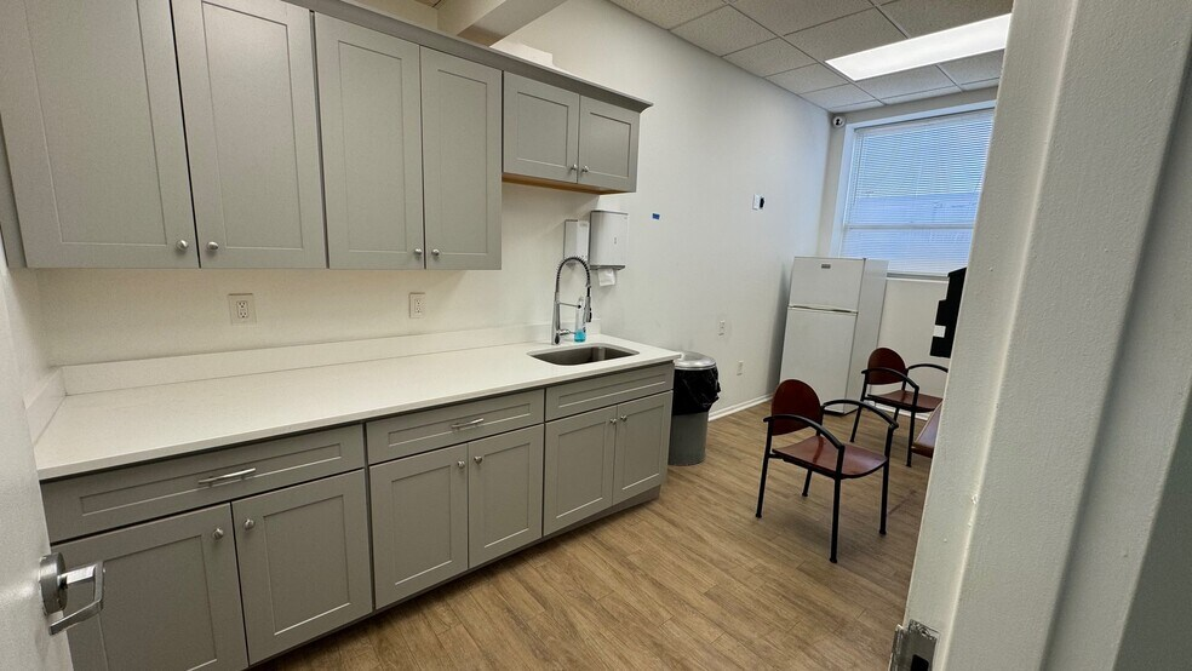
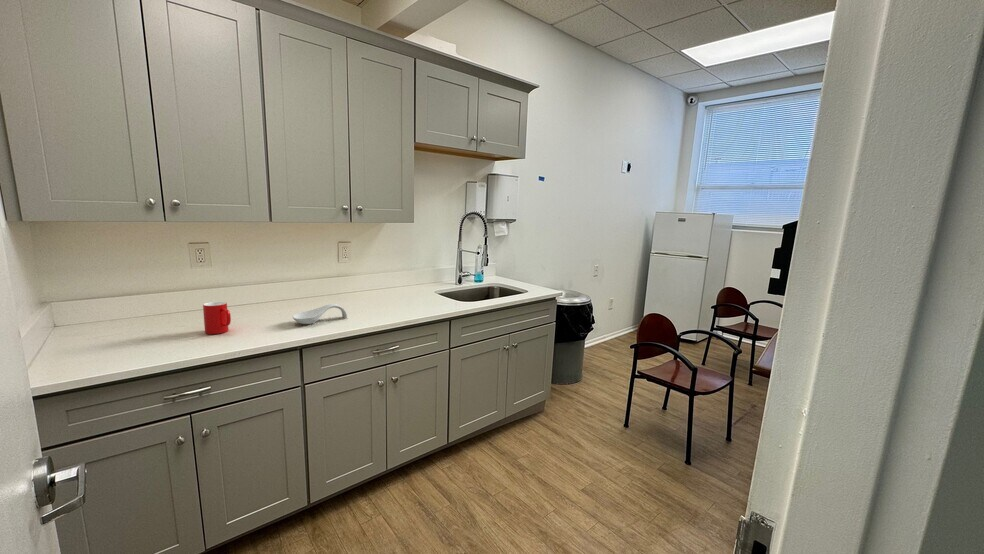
+ cup (217, 318)
+ spoon rest (320, 313)
